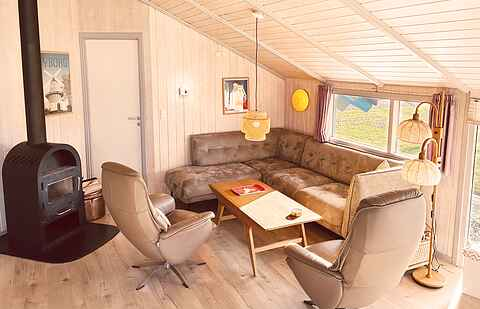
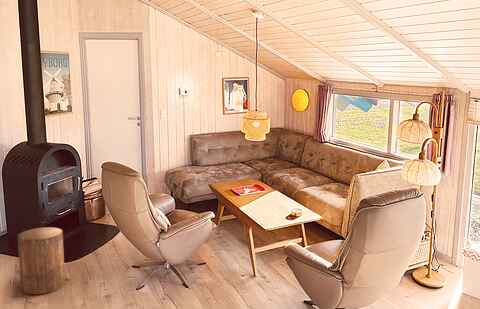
+ stool (42, 259)
